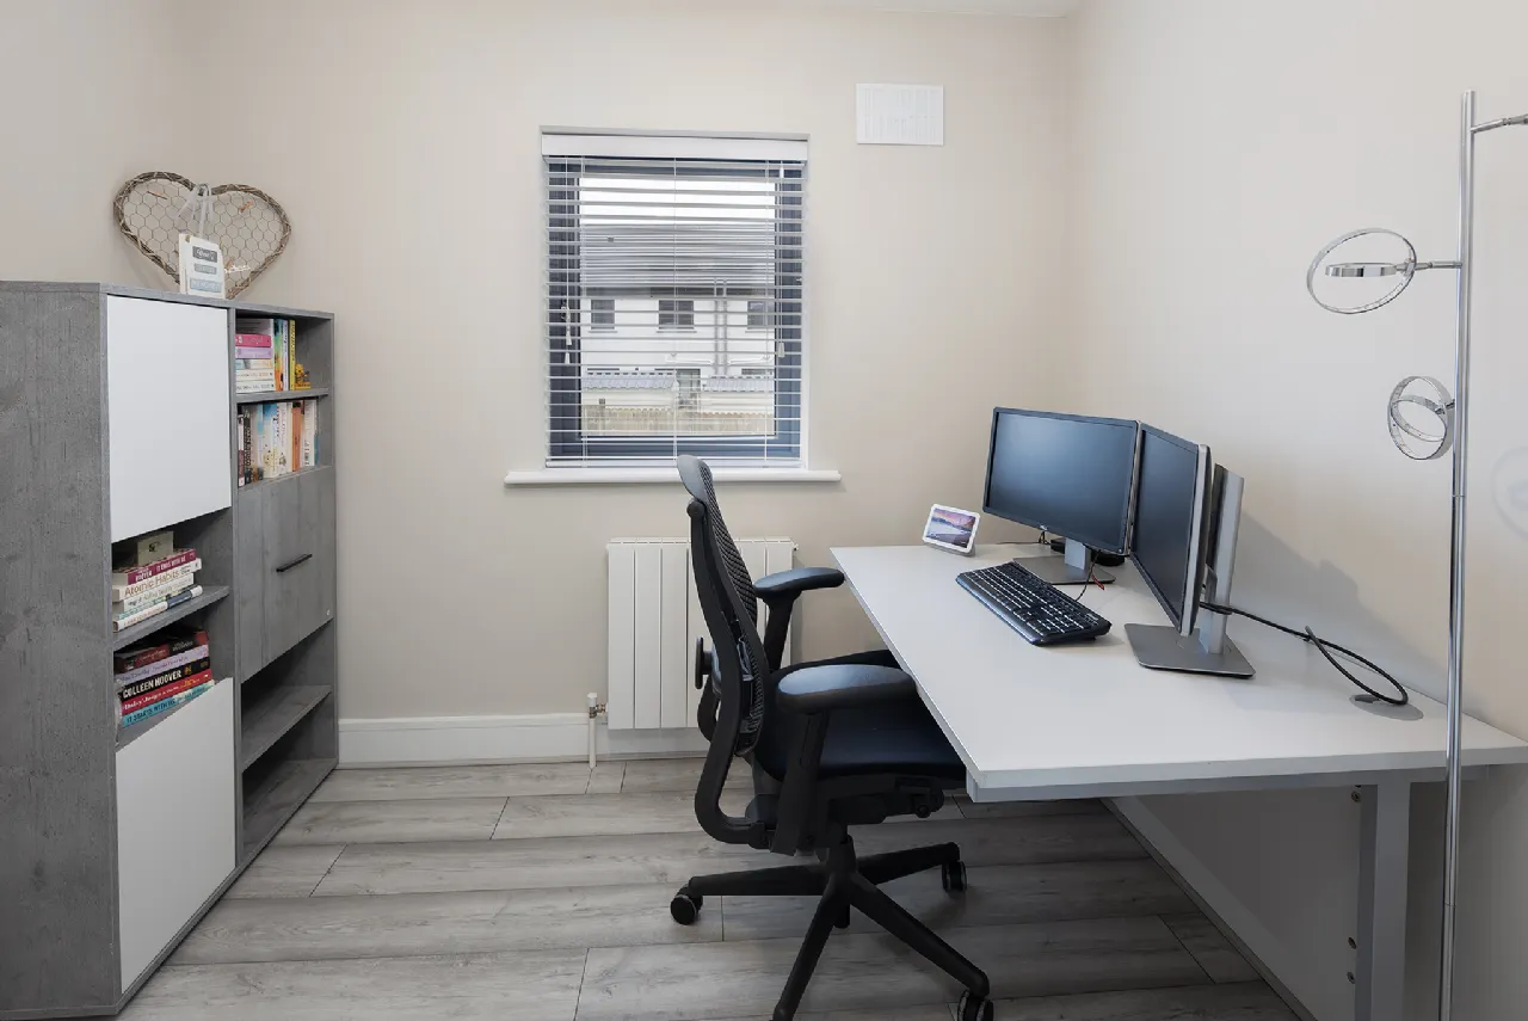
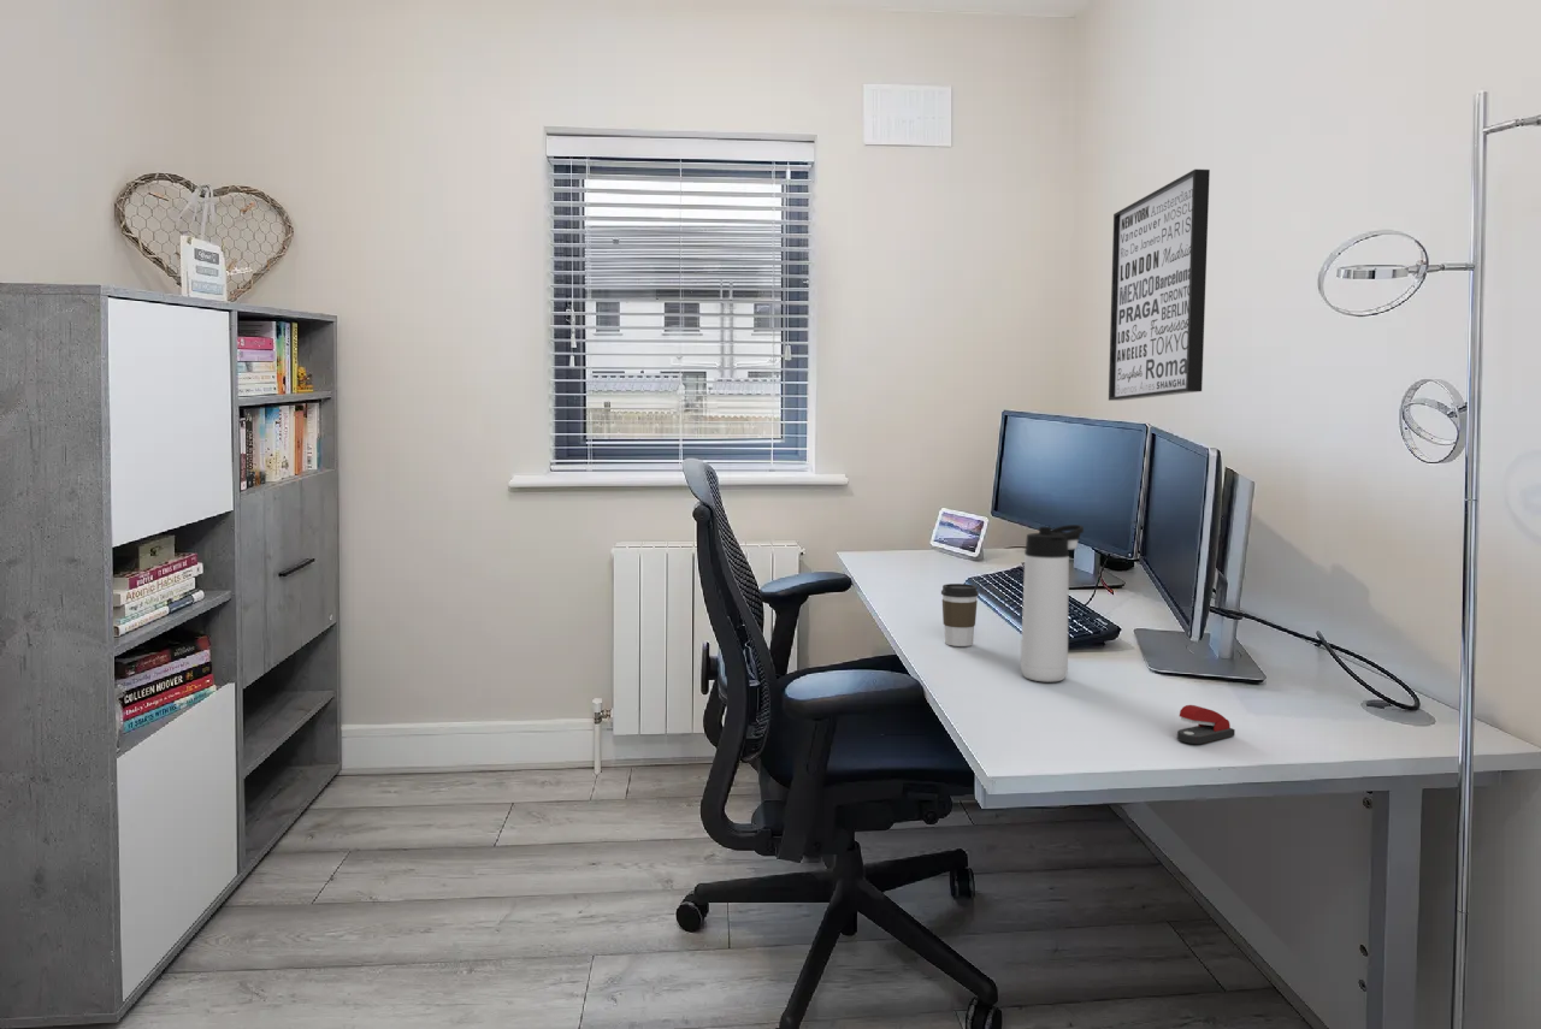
+ stapler (1204, 721)
+ thermos bottle (1053, 601)
+ coffee cup (958, 614)
+ wall art (1153, 295)
